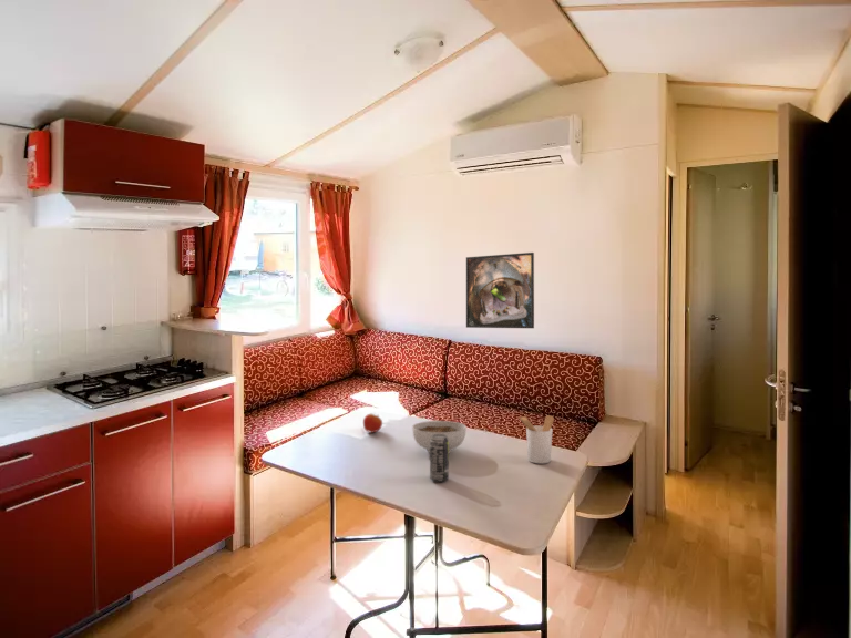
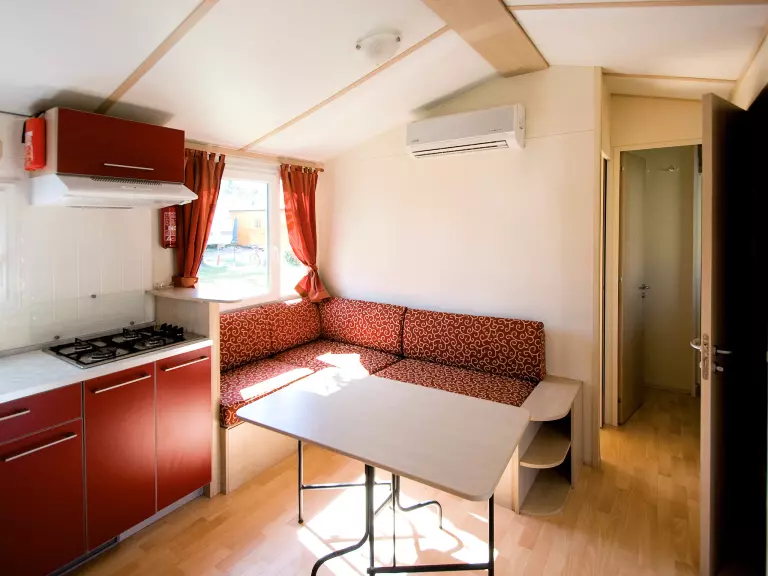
- utensil holder (534, 438)
- apple (372, 422)
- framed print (499, 291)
- bowl (439, 433)
- beverage can (439, 457)
